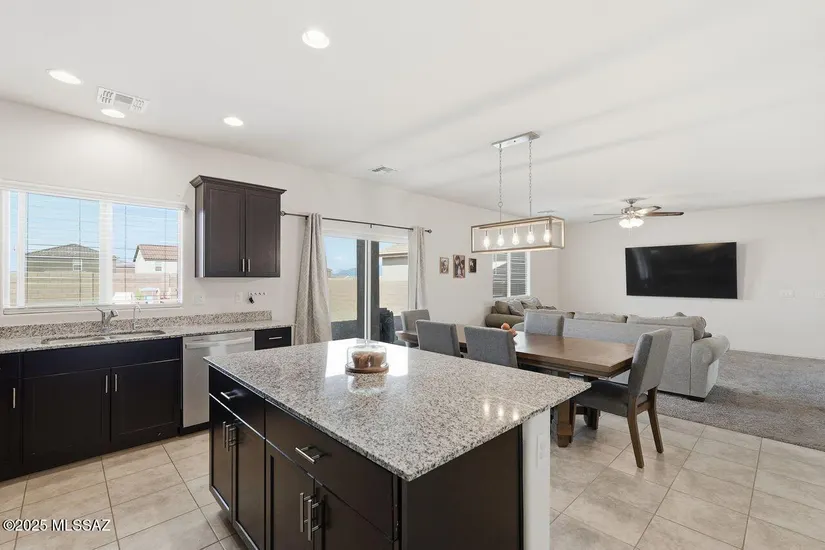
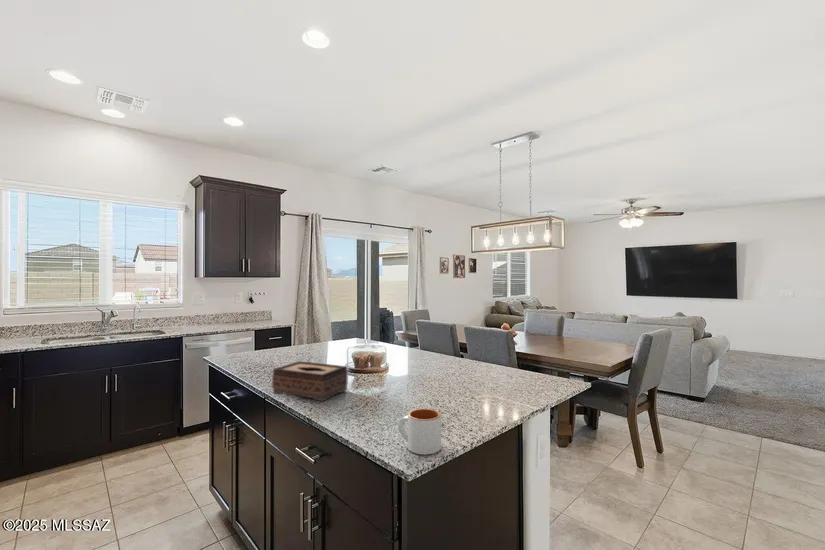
+ tissue box (310, 379)
+ mug (419, 430)
